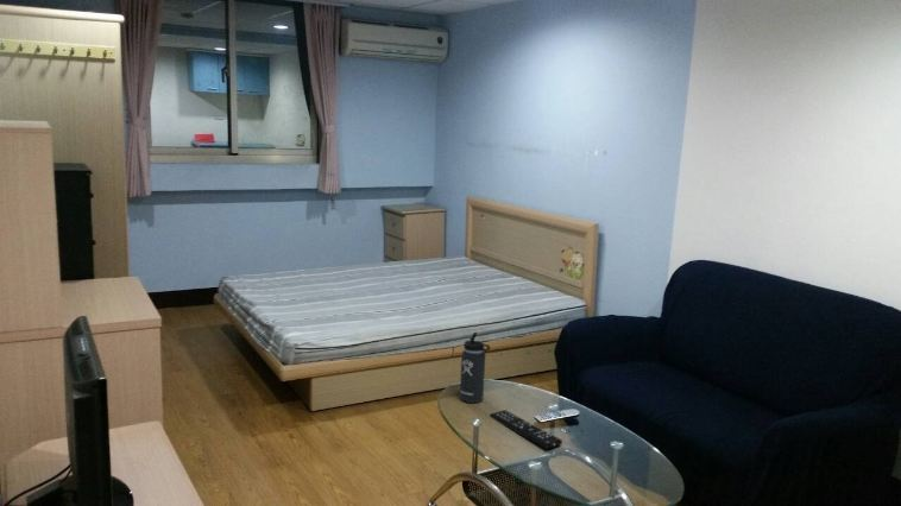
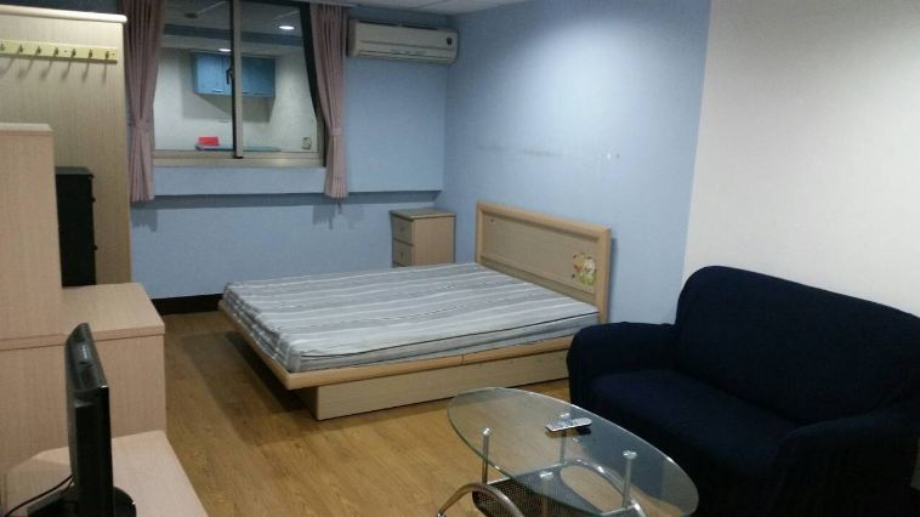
- remote control (524, 428)
- thermos bottle (474, 366)
